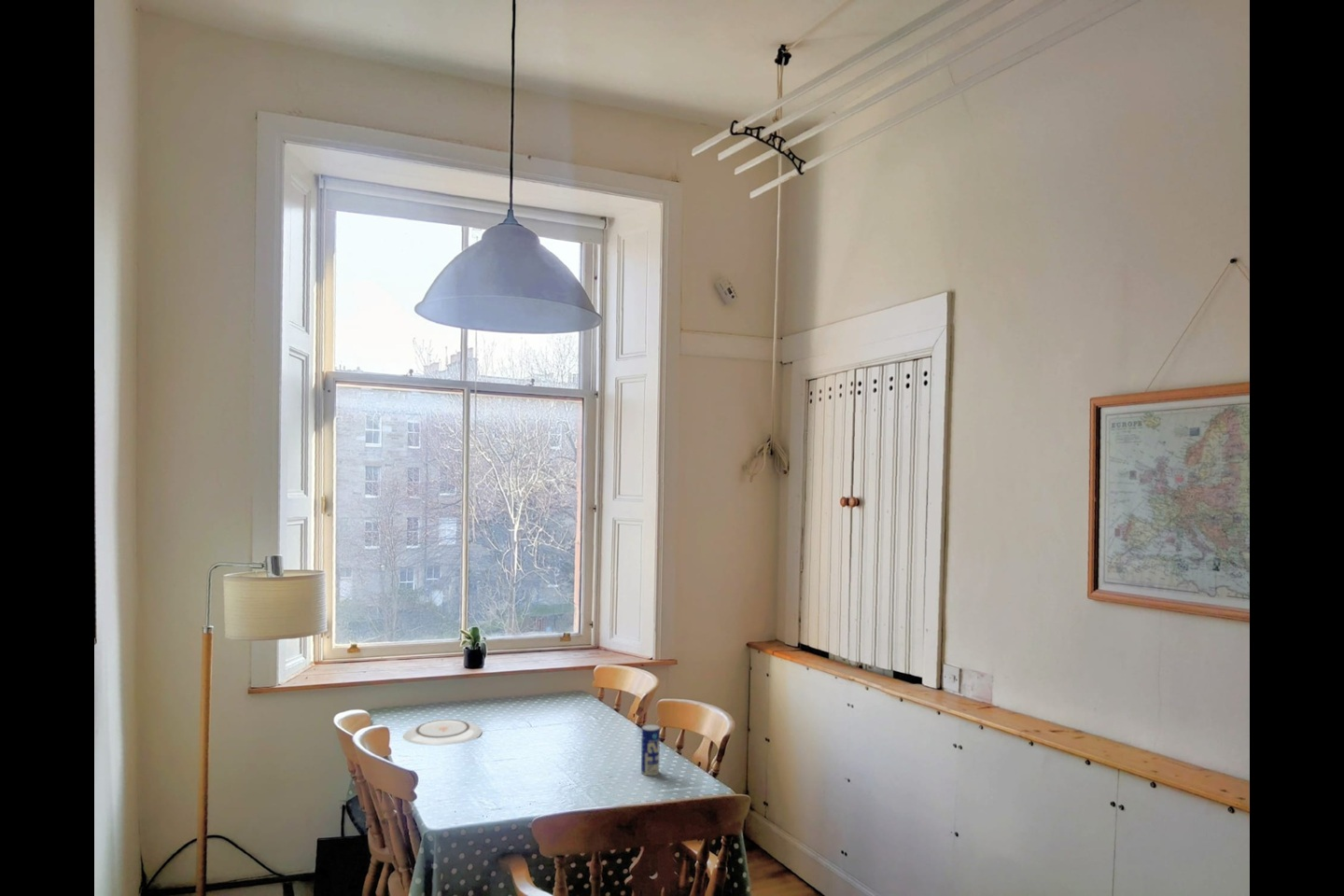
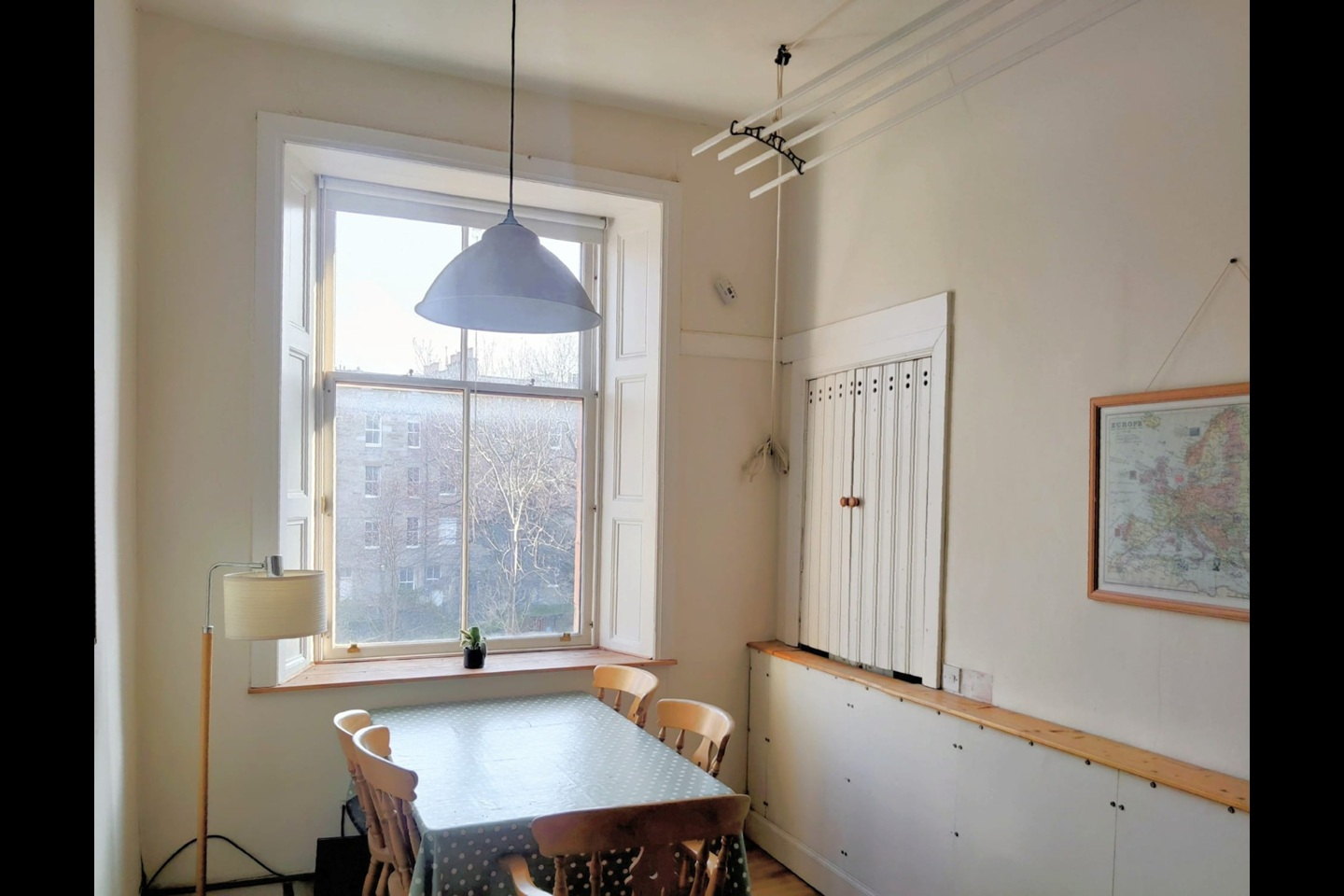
- plate (442, 731)
- beverage can (650, 749)
